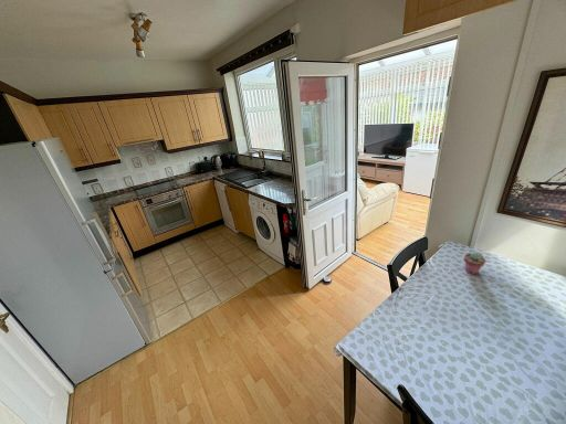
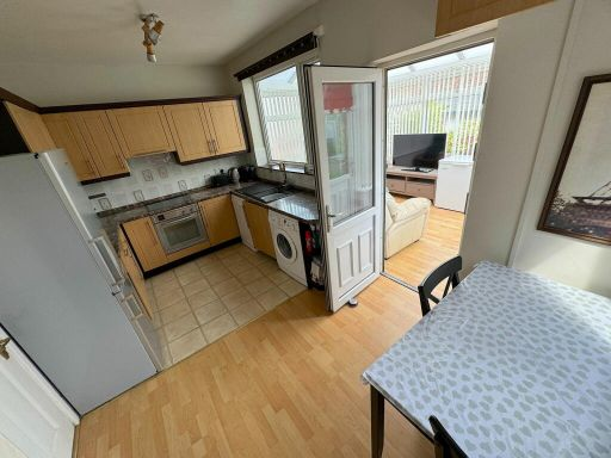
- potted succulent (473, 262)
